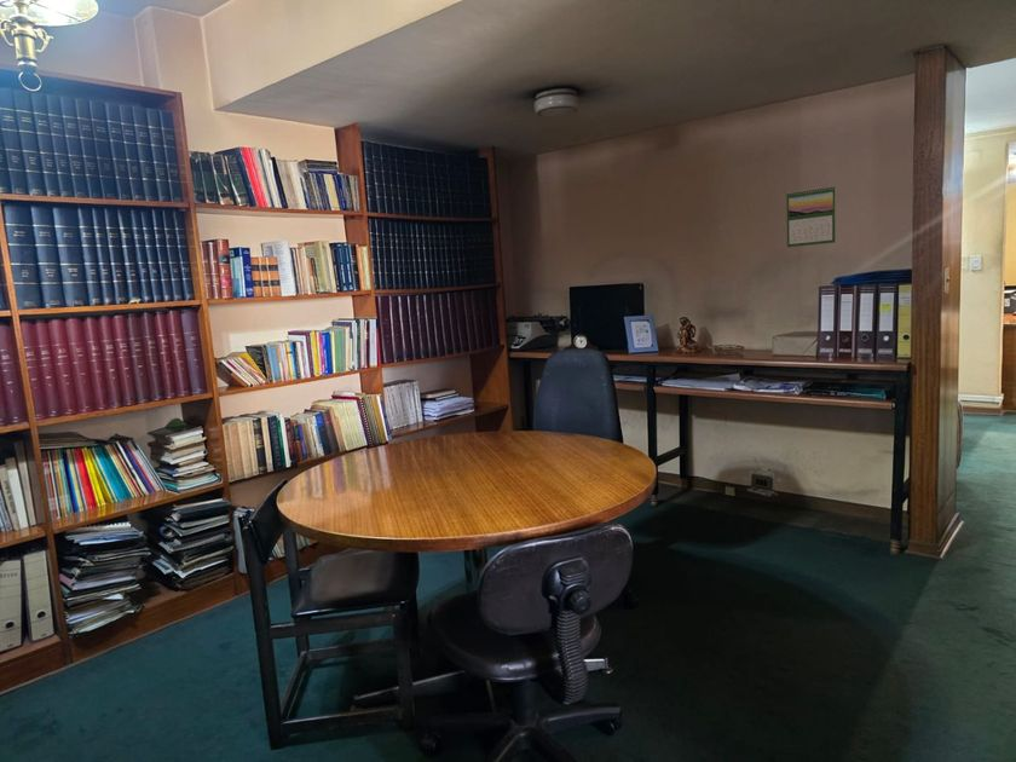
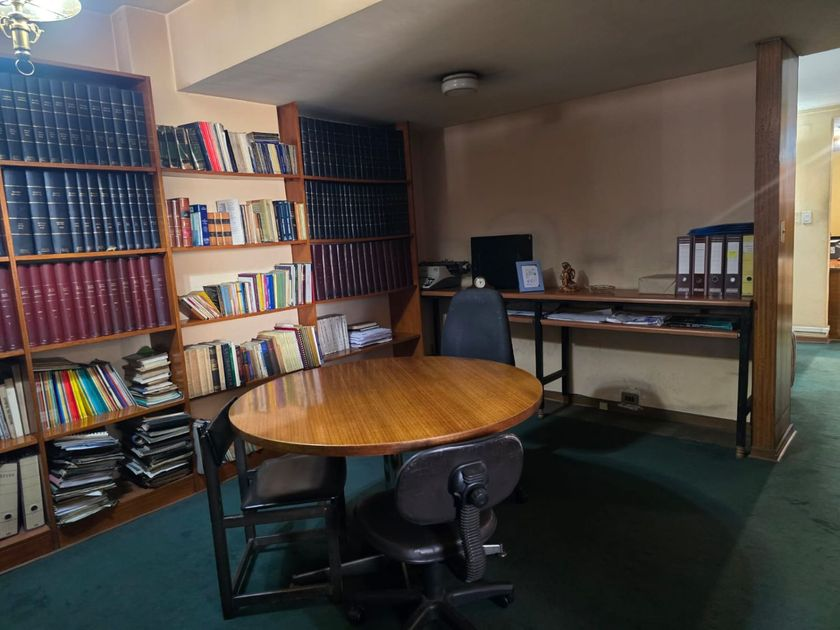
- calendar (810, 215)
